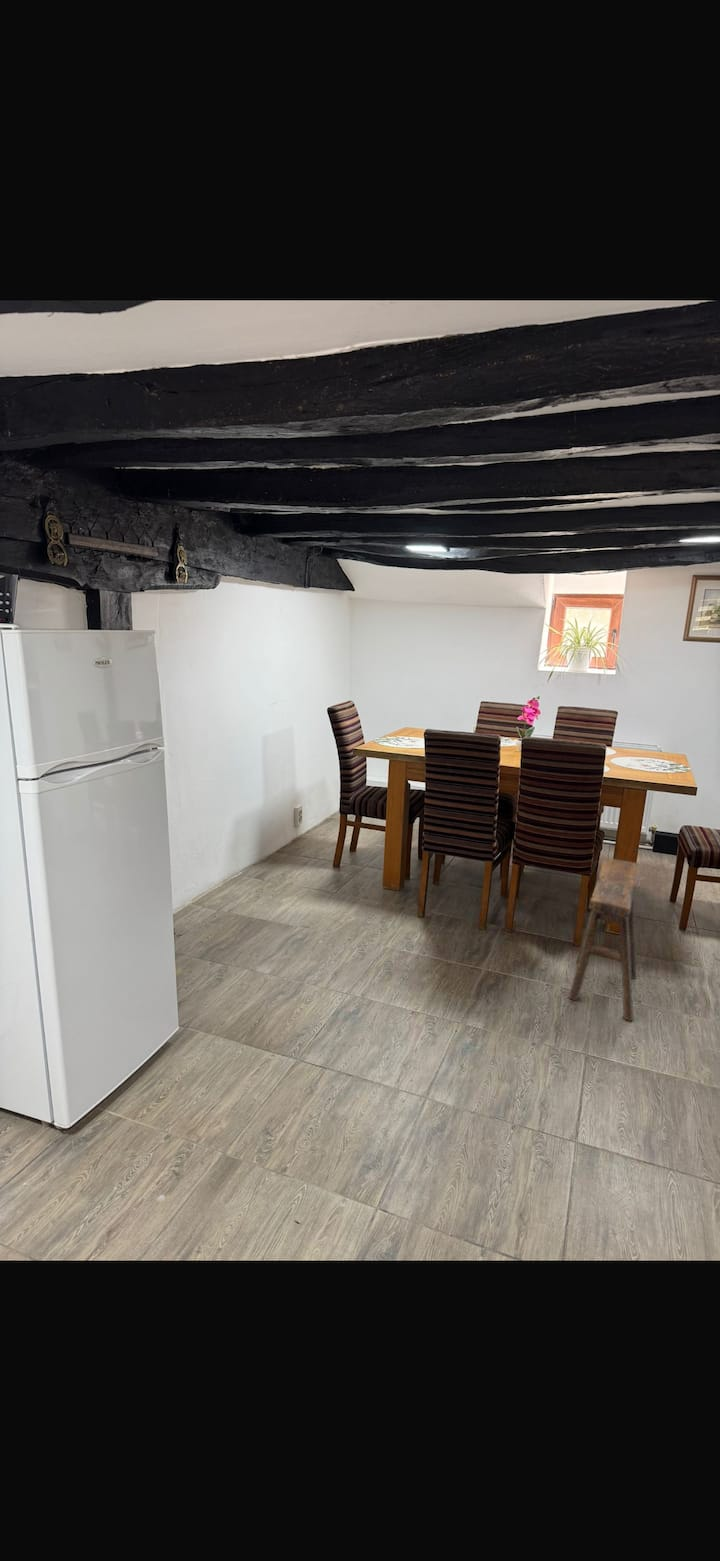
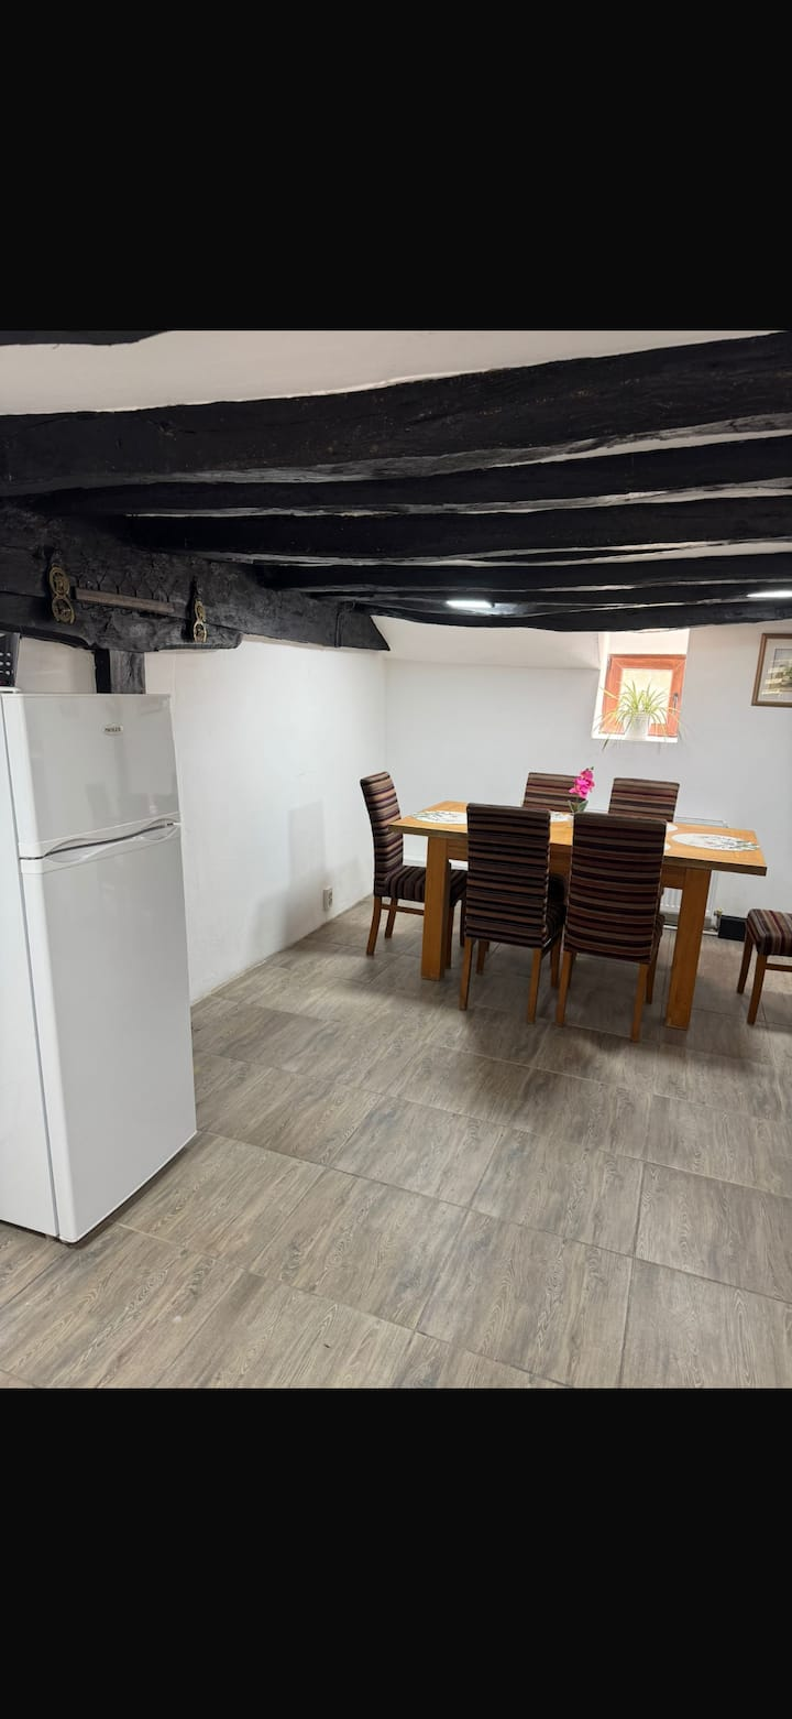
- stool (620, 934)
